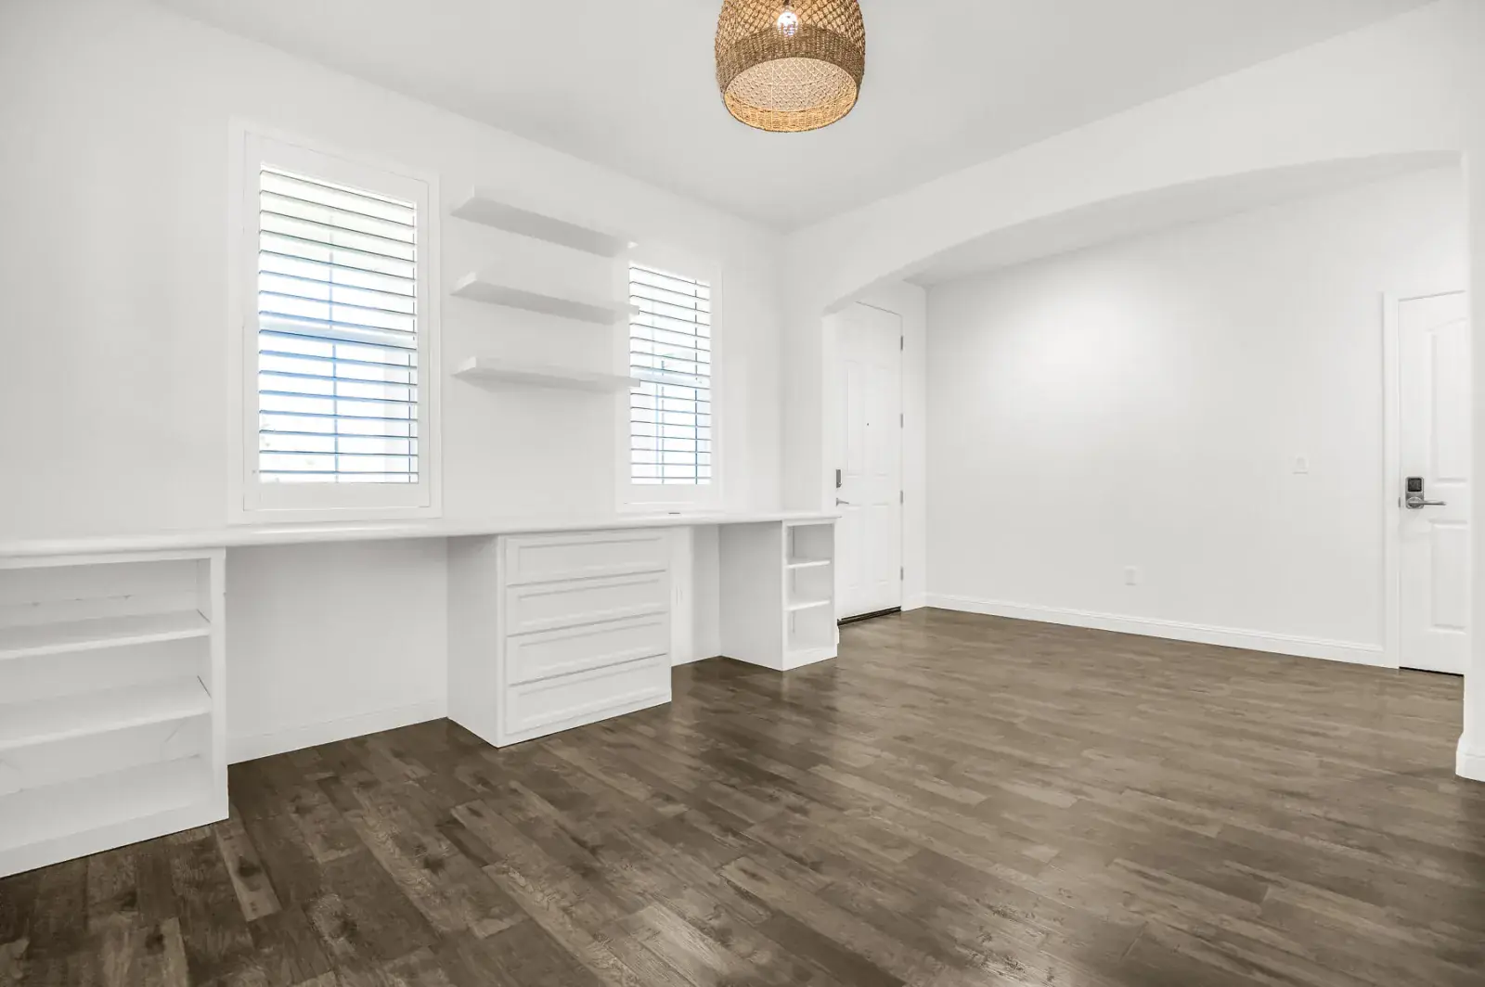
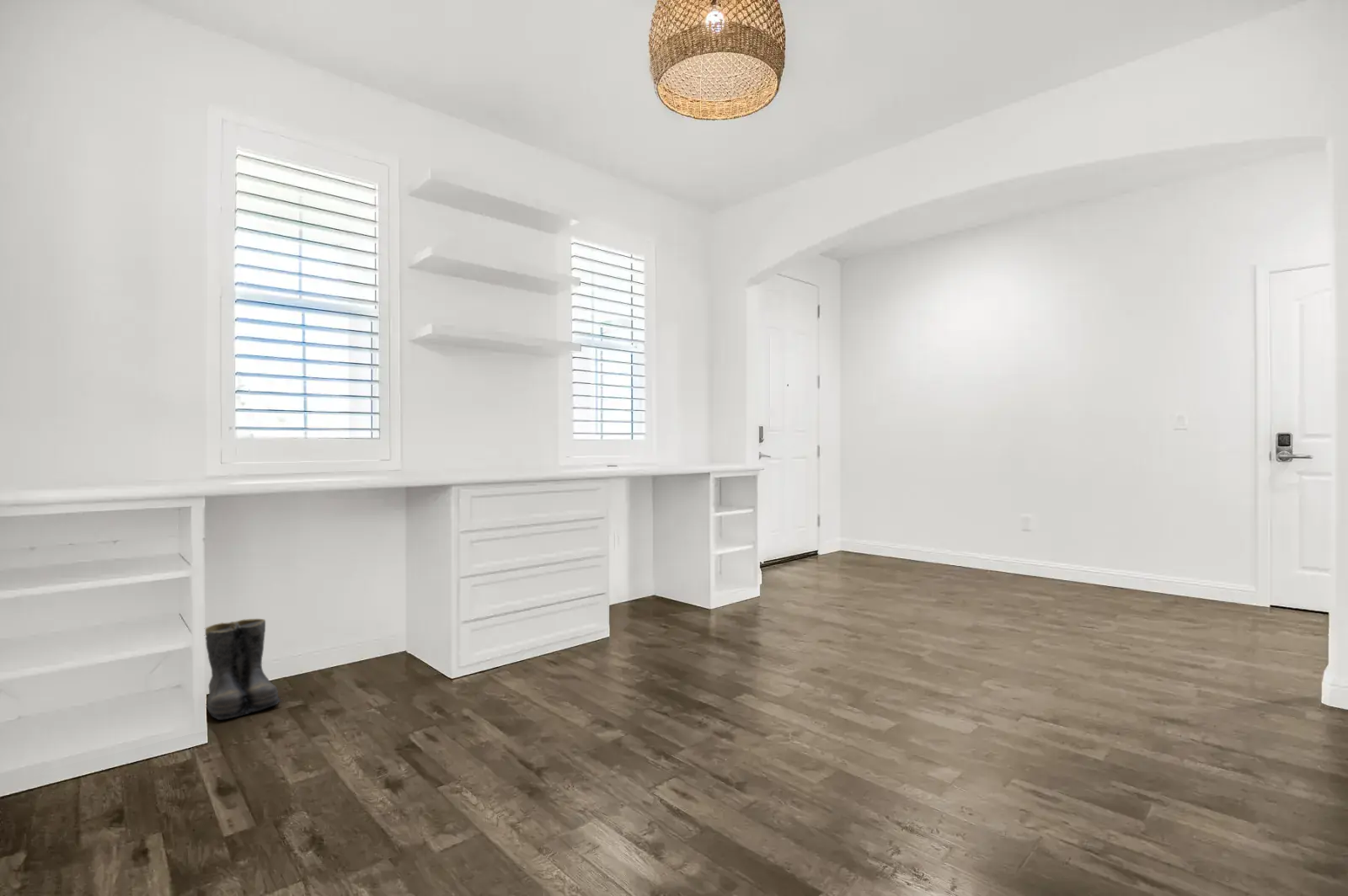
+ boots (239, 664)
